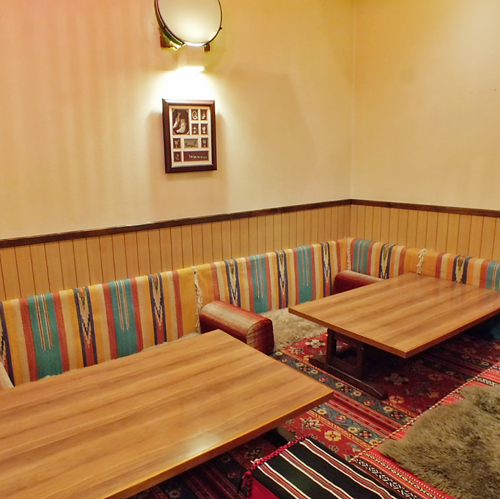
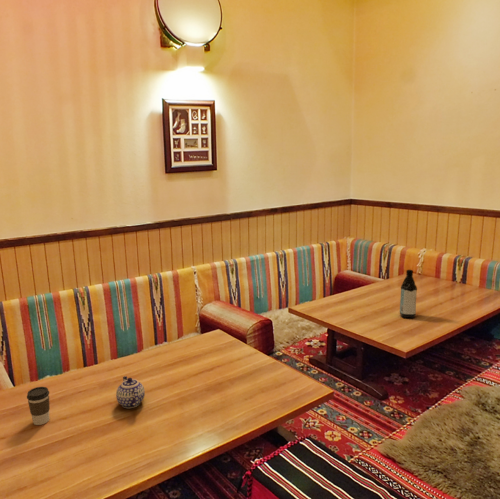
+ teapot (130, 391)
+ coffee cup (39, 406)
+ water bottle (408, 293)
